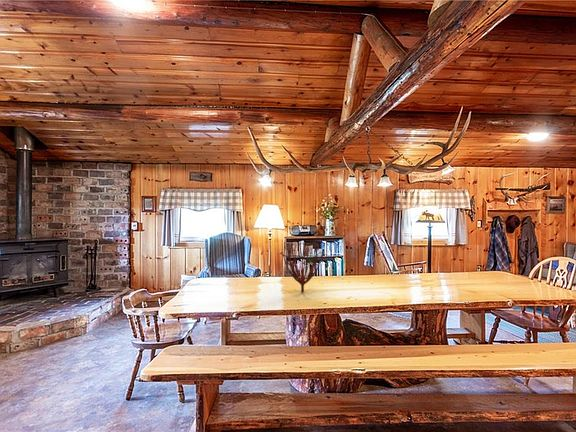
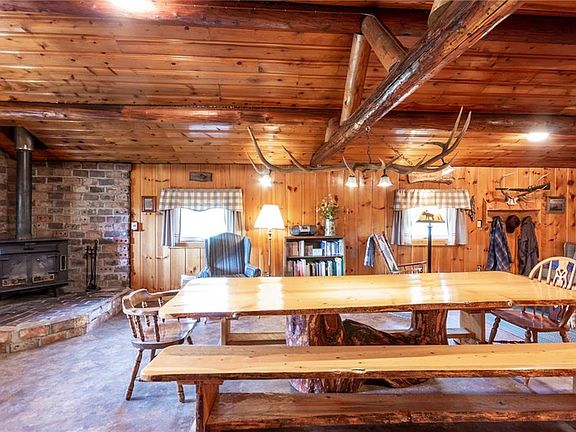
- plant (302, 266)
